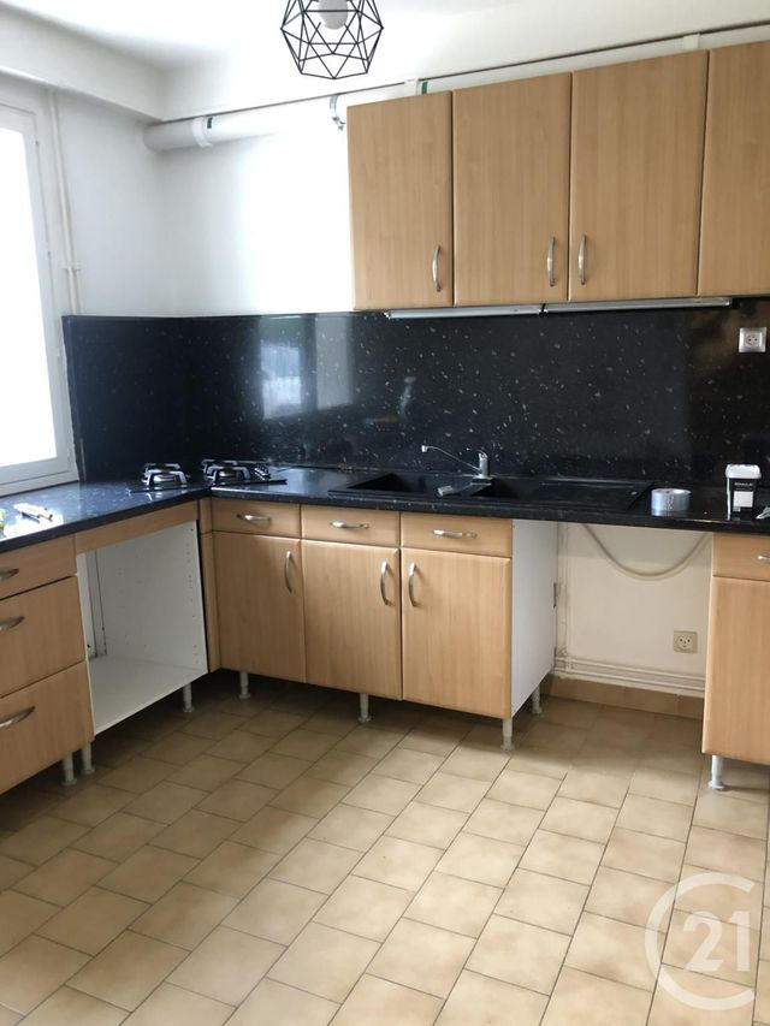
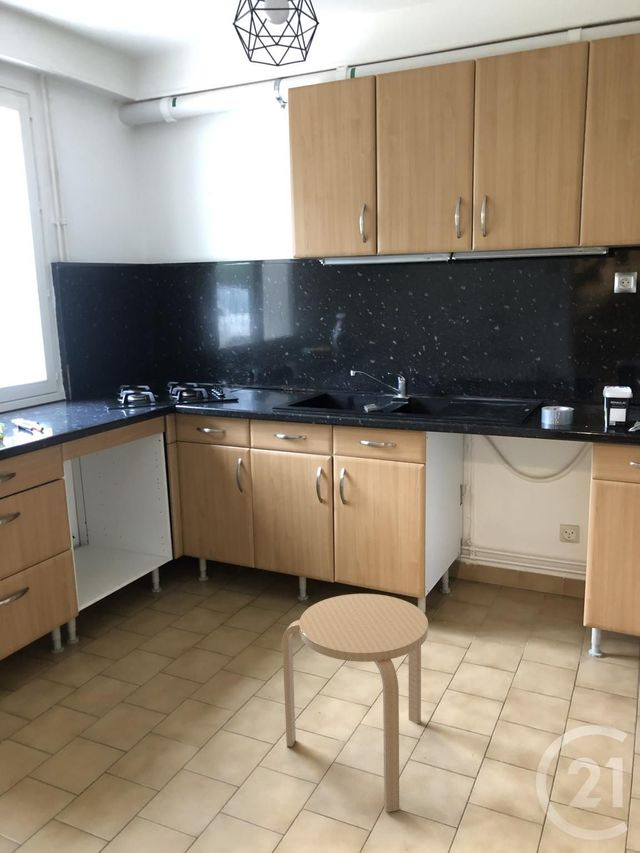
+ stool (383, 694)
